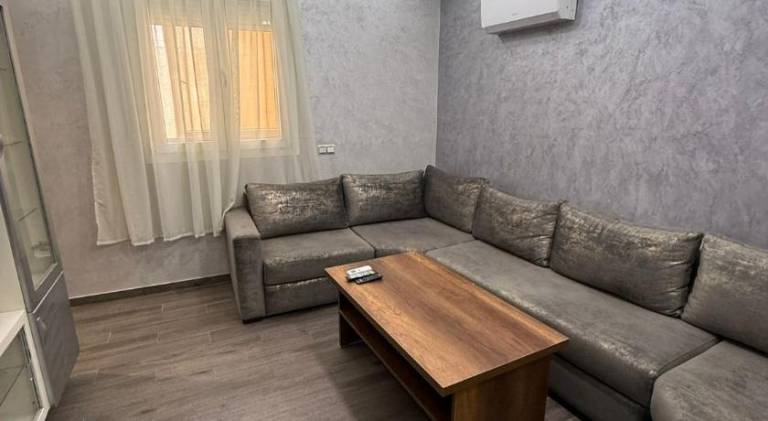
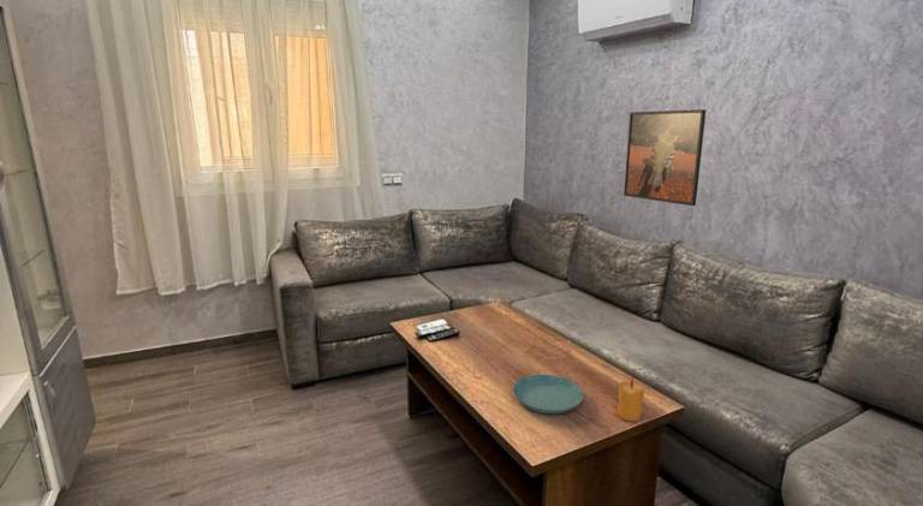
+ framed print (661, 156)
+ saucer (547, 394)
+ candle (630, 394)
